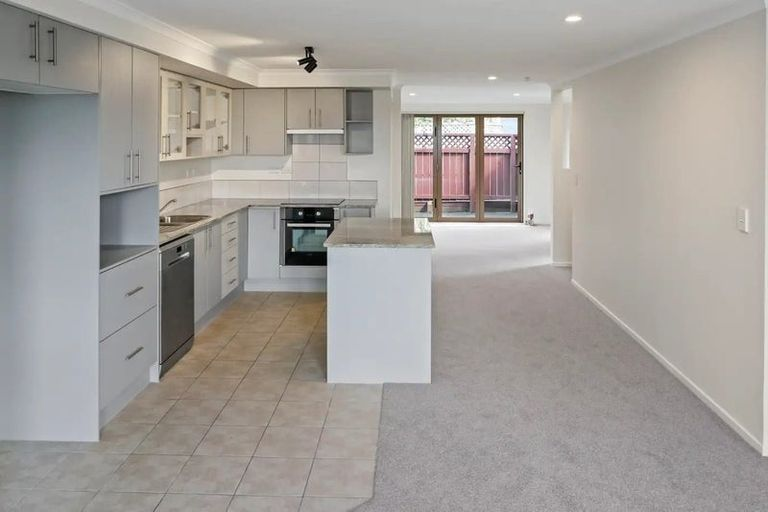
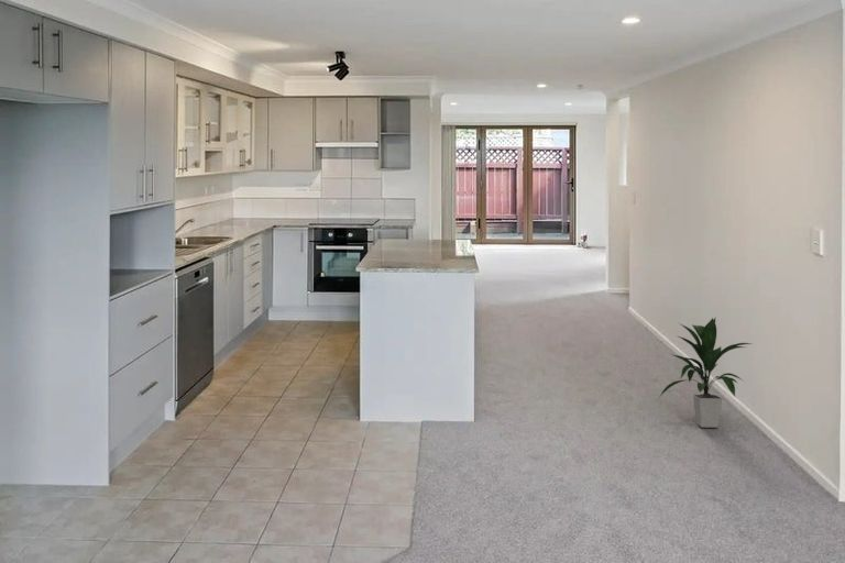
+ indoor plant (702, 369)
